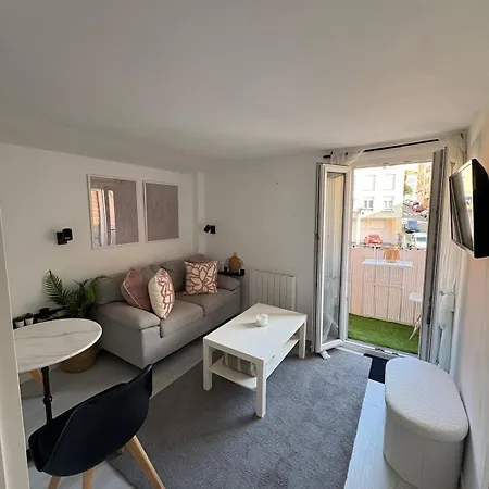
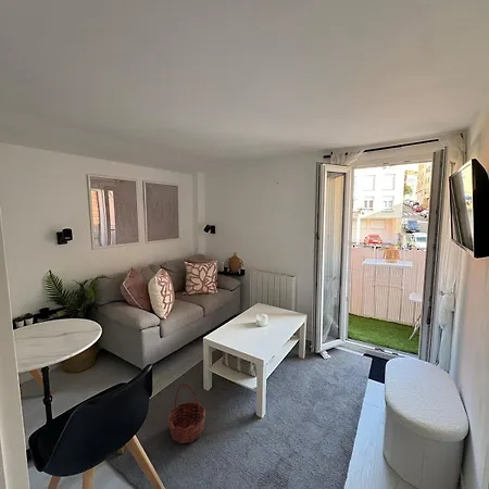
+ basket (186, 408)
